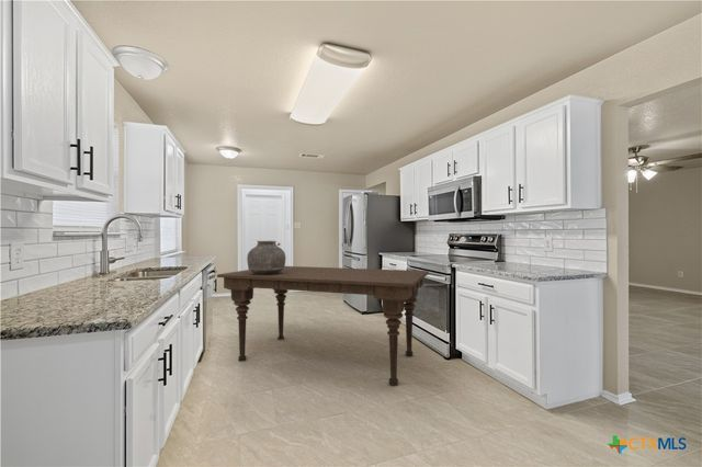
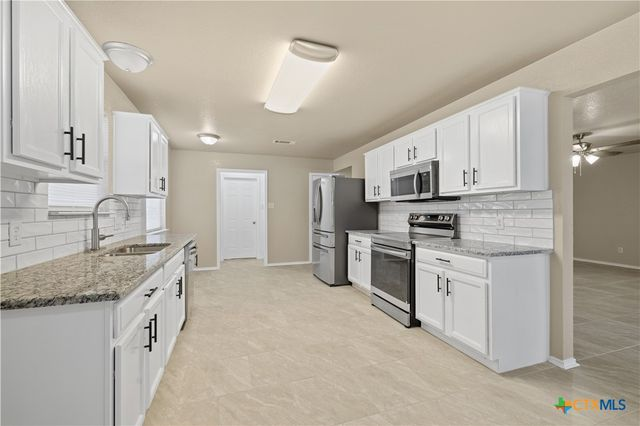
- ceramic pot (267, 257)
- dining table (327, 292)
